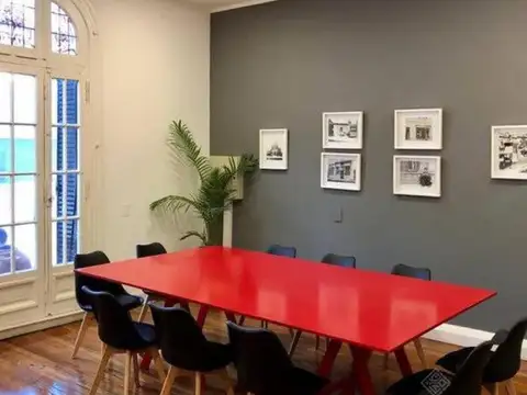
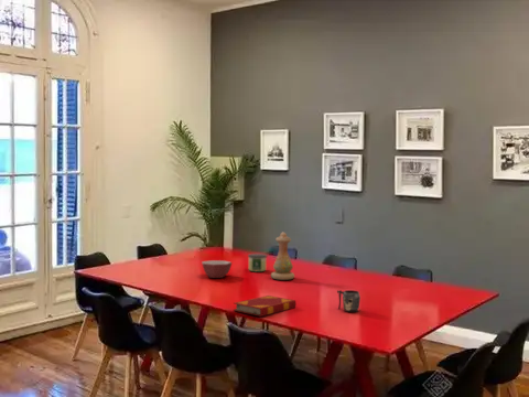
+ hardback book (264, 304)
+ vase (282, 255)
+ bowl (215, 269)
+ candle (257, 262)
+ mug (347, 300)
